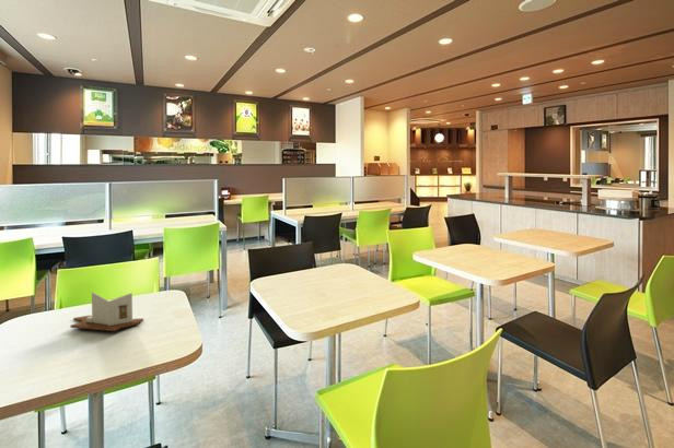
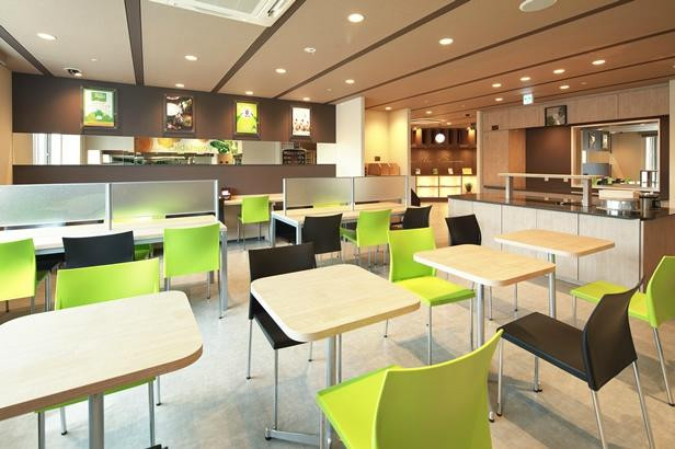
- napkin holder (106, 306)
